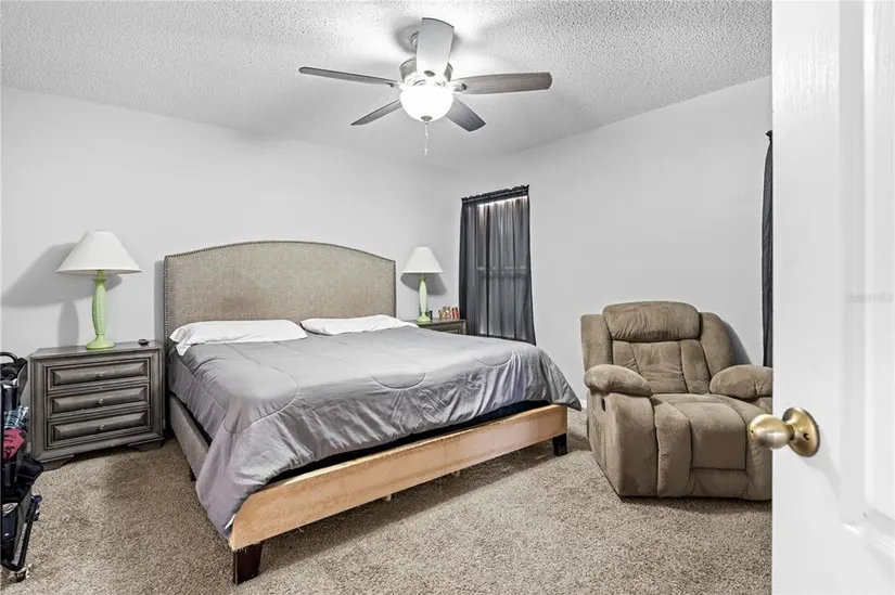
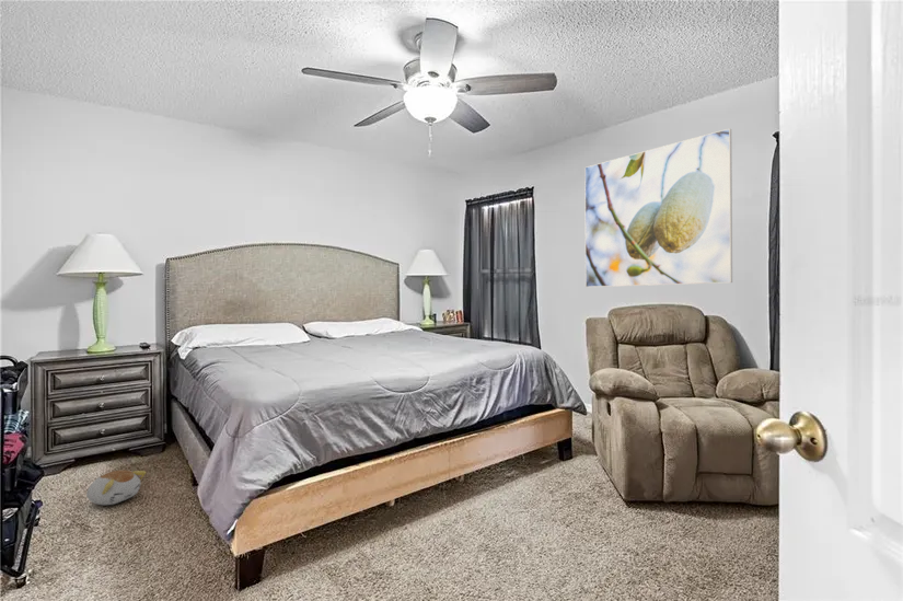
+ plush toy (111, 485)
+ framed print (649, 218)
